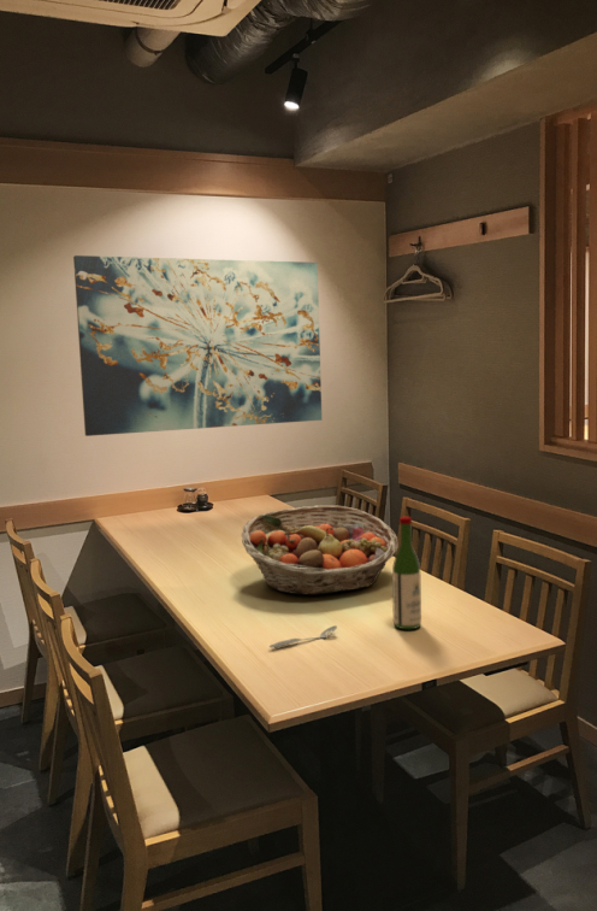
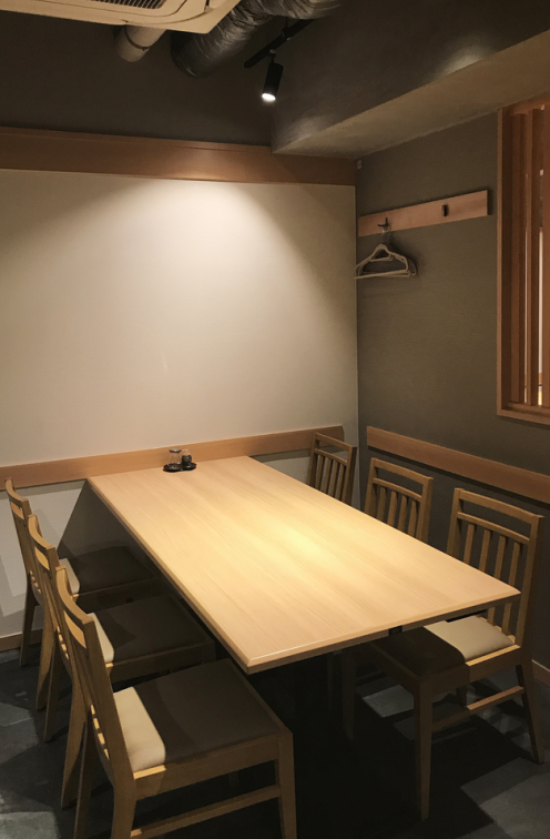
- wine bottle (406, 571)
- fruit basket (319, 548)
- wall art (207, 343)
- spoon (303, 639)
